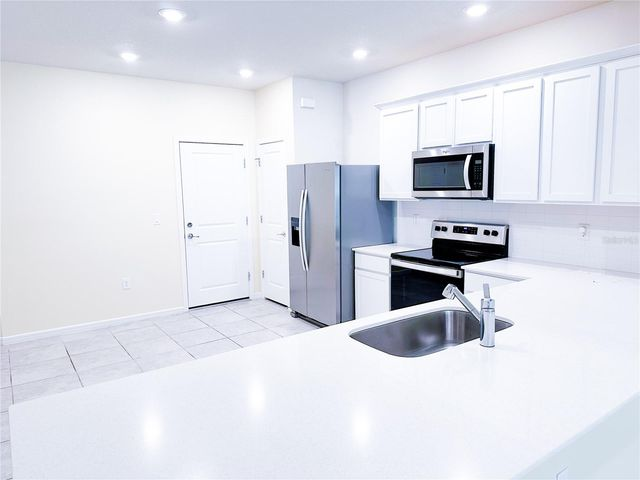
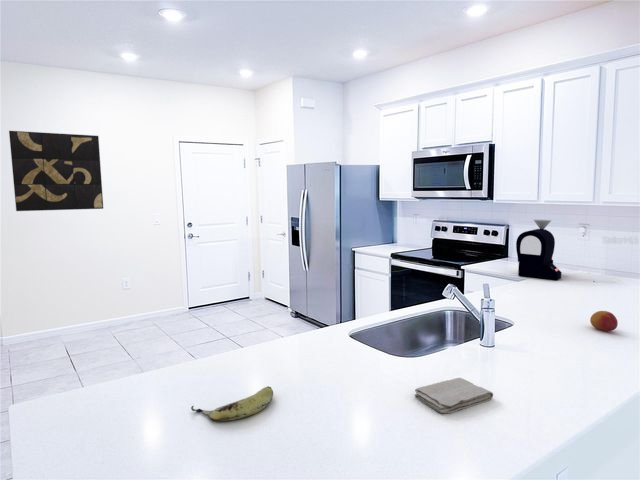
+ fruit (238, 404)
+ fruit (603, 320)
+ wall art (58, 172)
+ coffee roaster (543, 247)
+ washcloth (452, 393)
